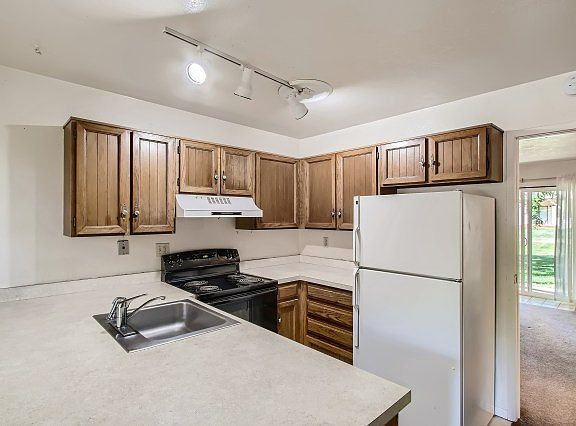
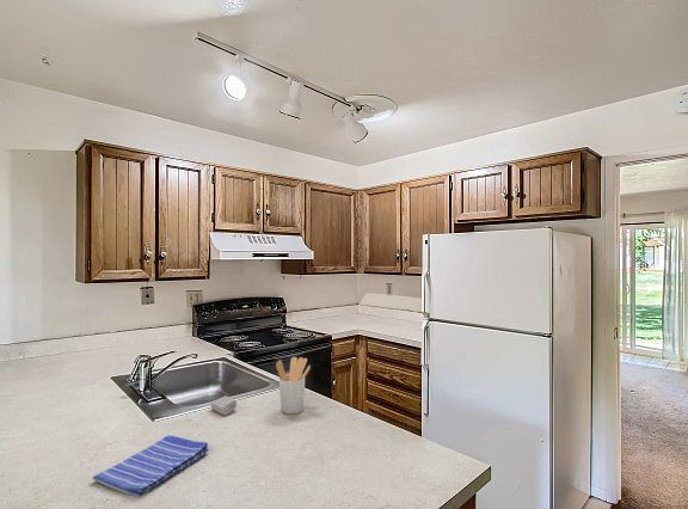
+ dish towel (155, 460)
+ utensil holder (294, 382)
+ soap bar (223, 404)
